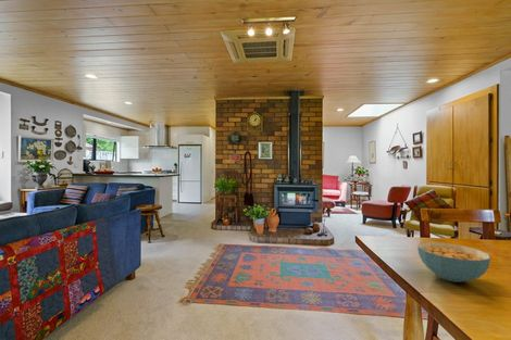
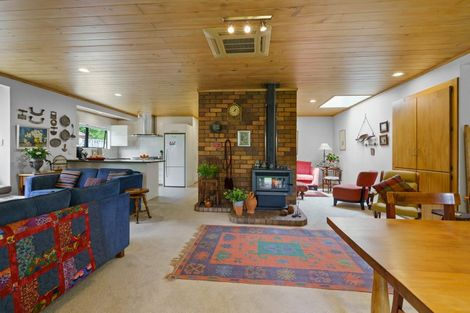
- cereal bowl (451, 264)
